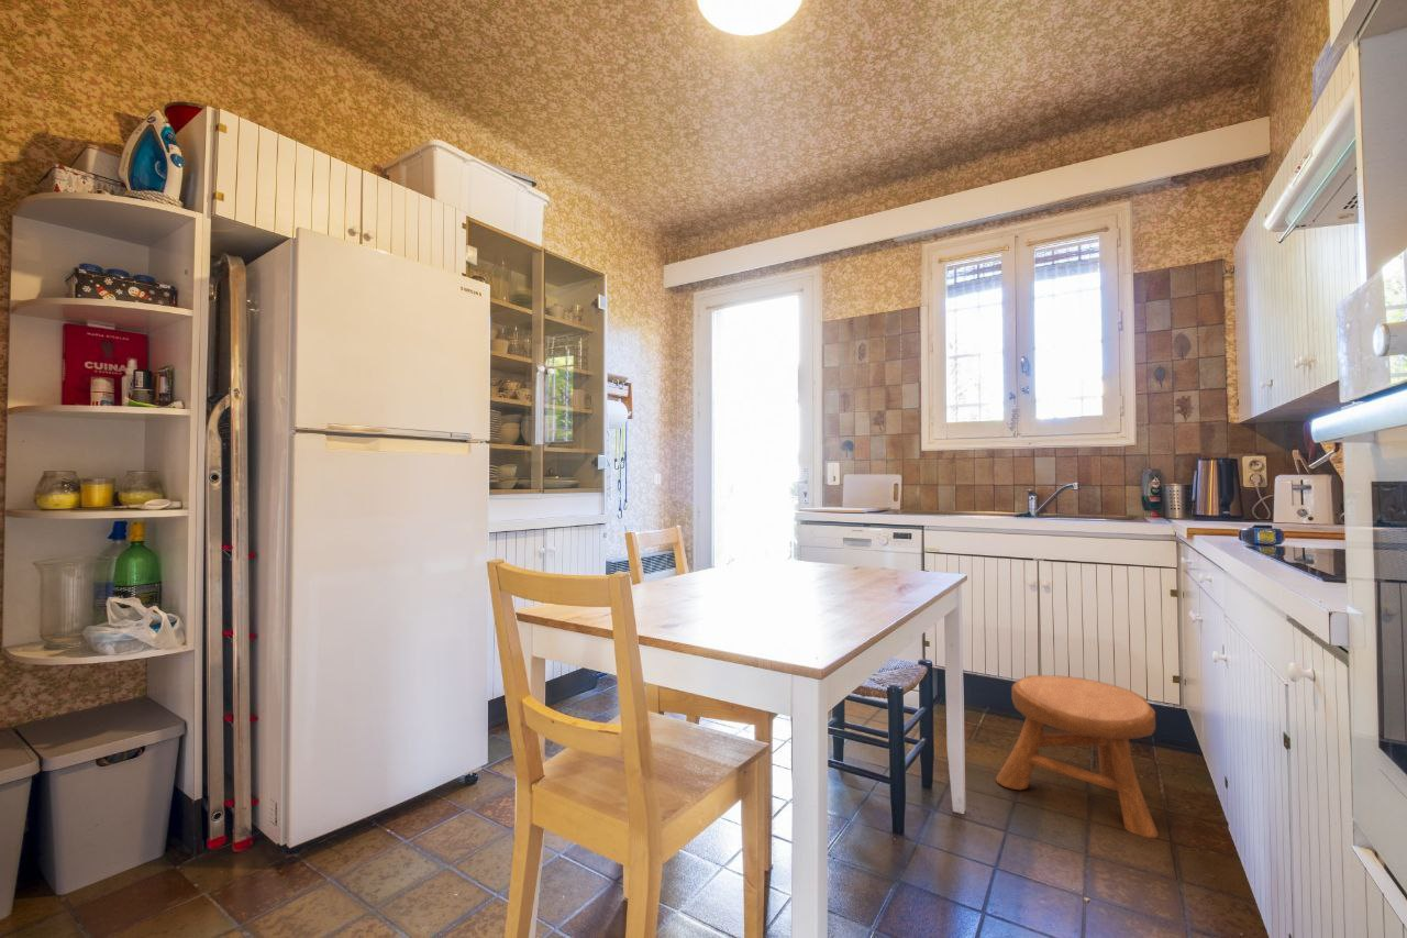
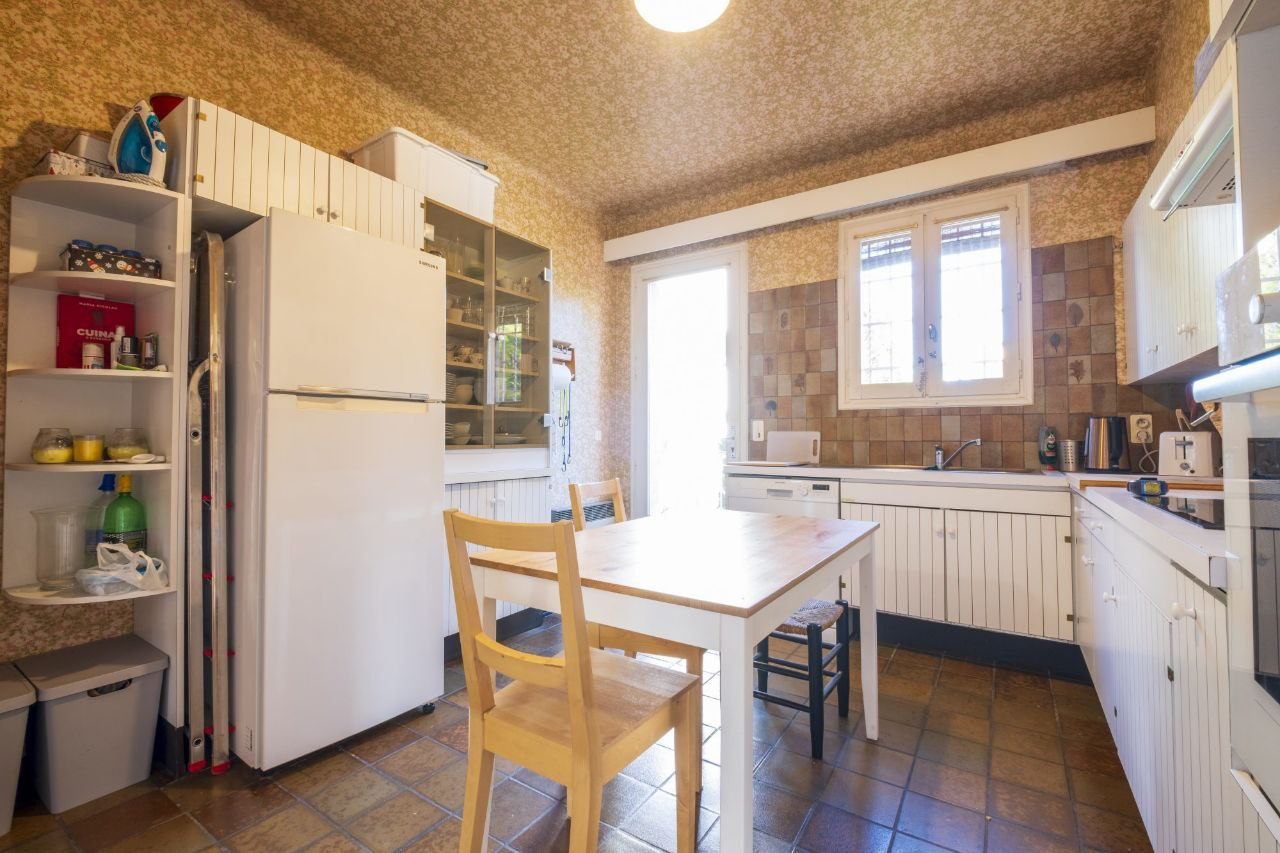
- stool (1071, 742)
